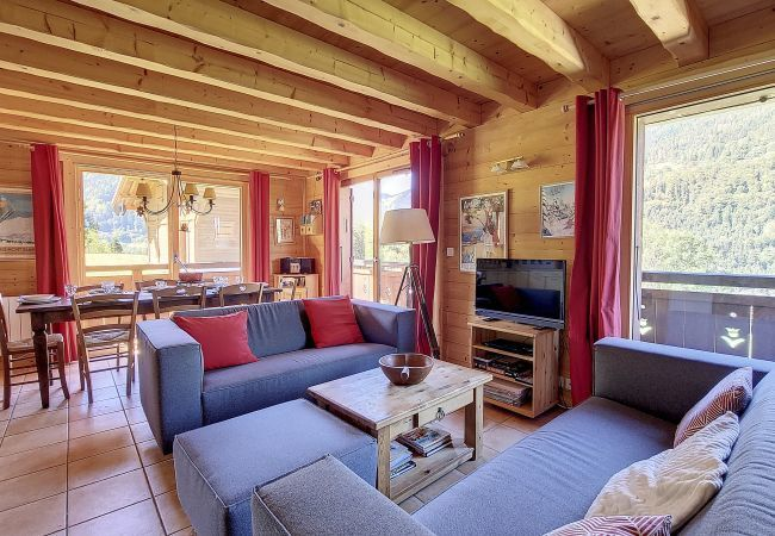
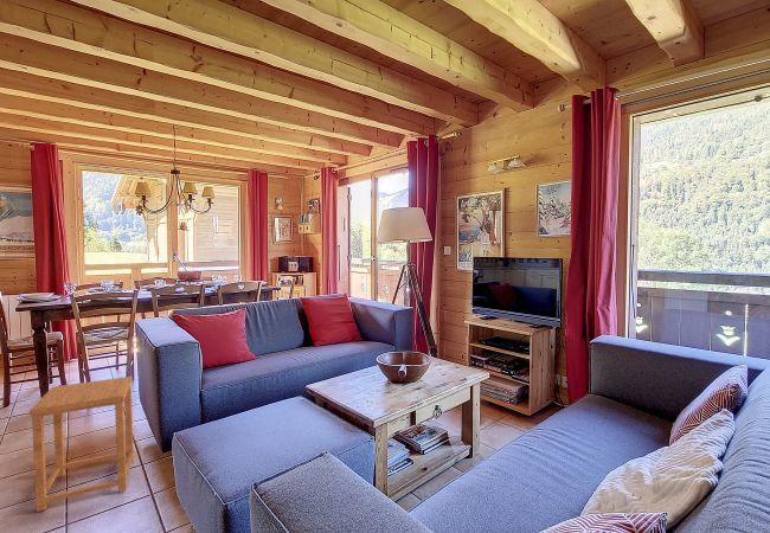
+ side table (92, 457)
